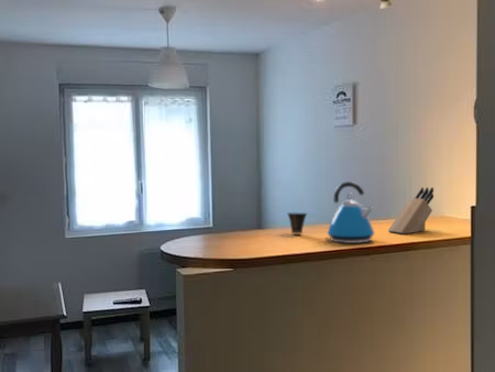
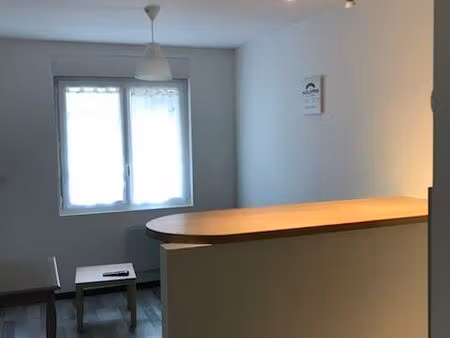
- kettle (349, 210)
- knife block (413, 209)
- cup (297, 222)
